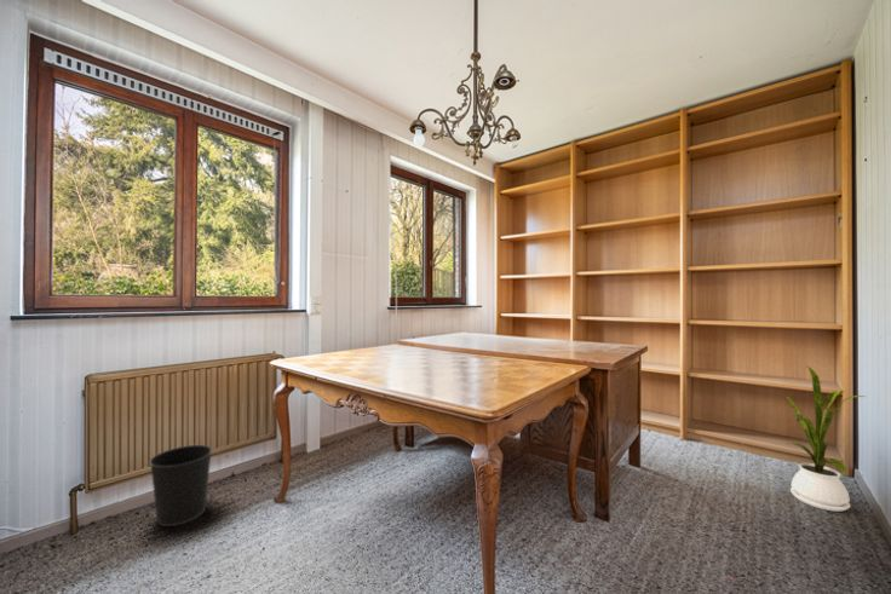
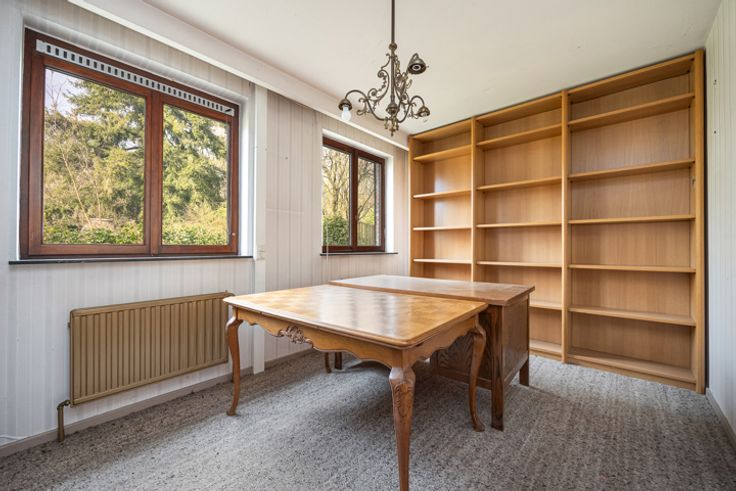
- wastebasket (182, 484)
- house plant (820, 436)
